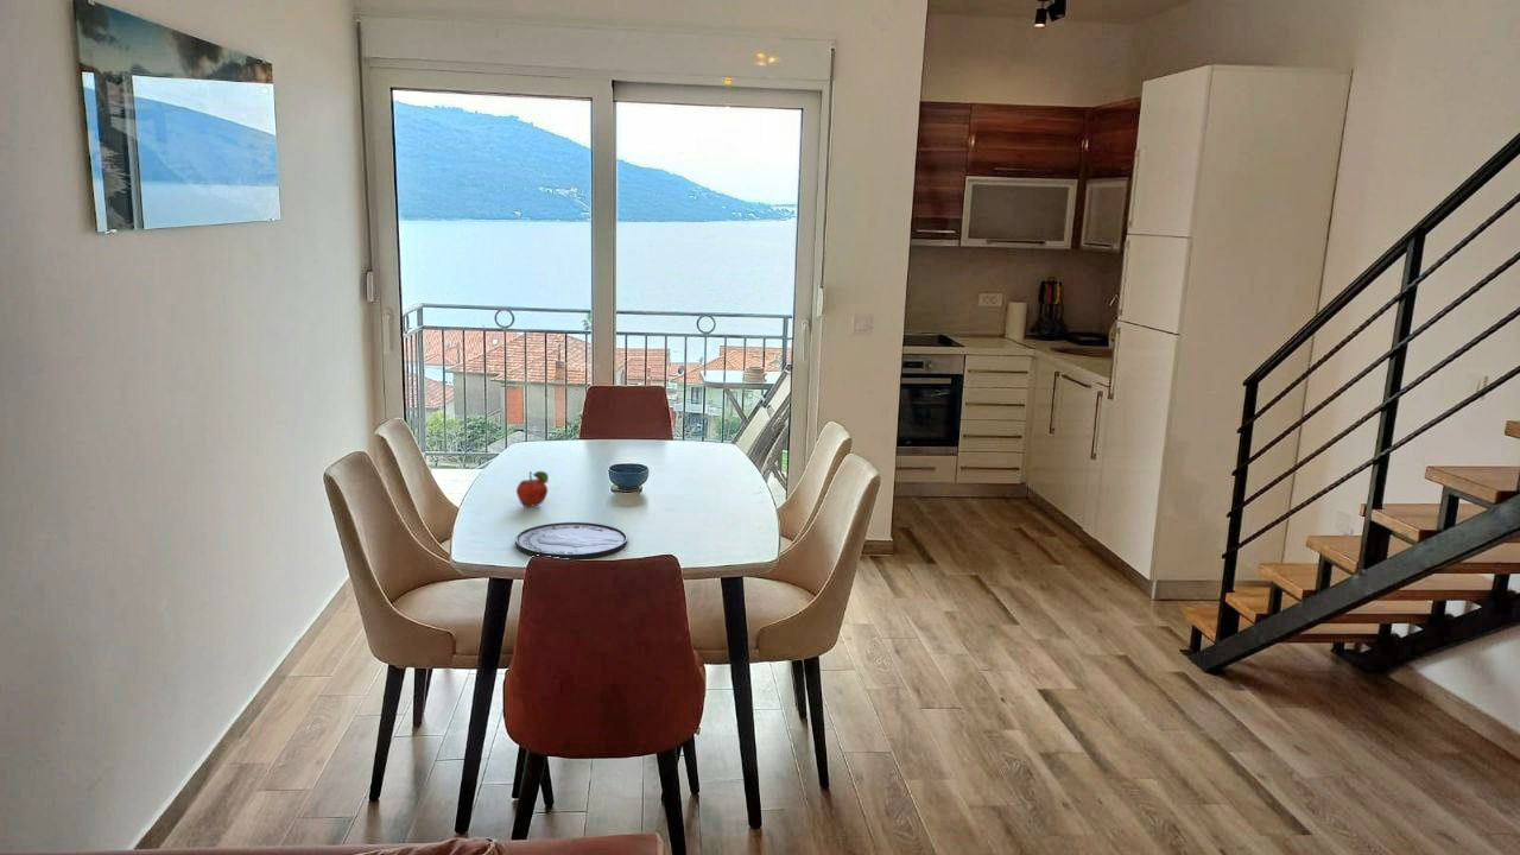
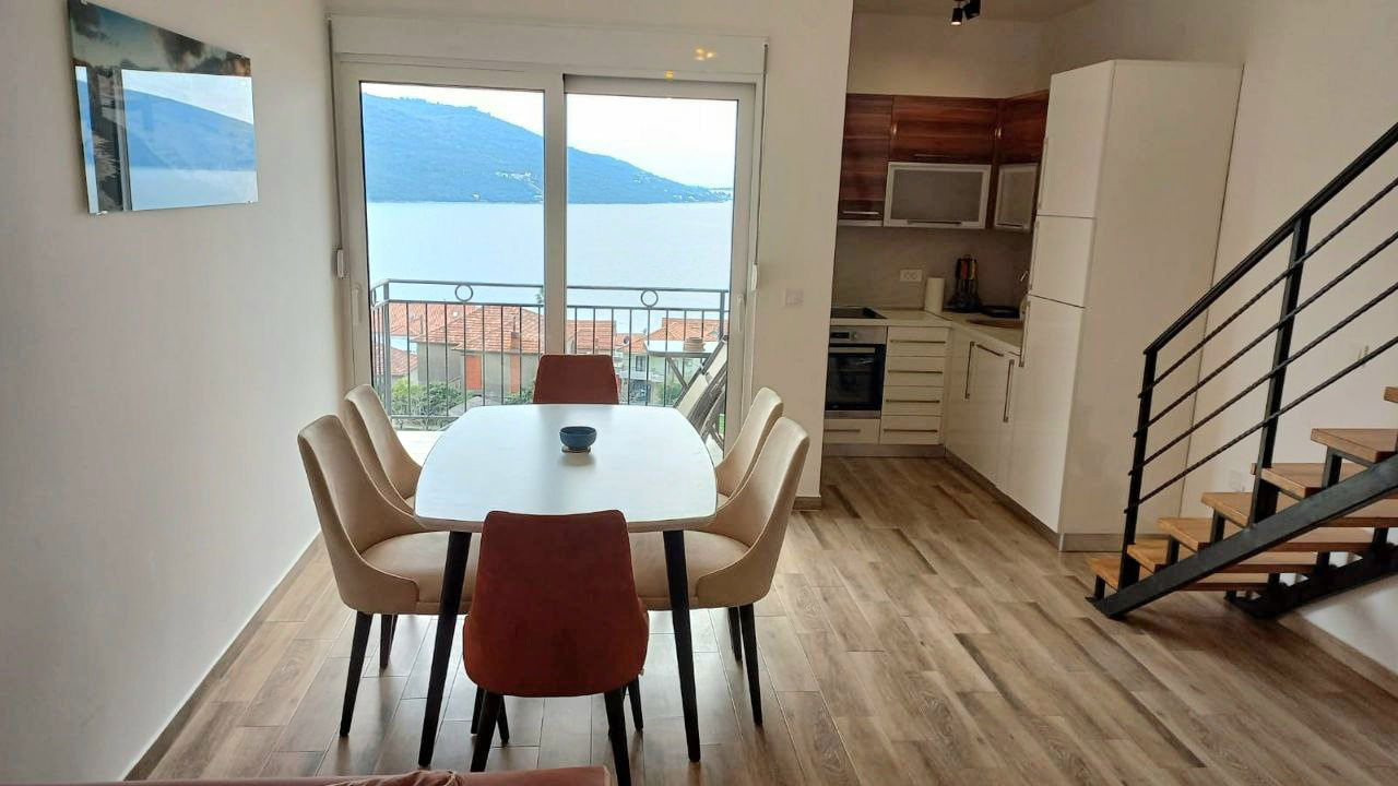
- plate (571, 539)
- fruit (533, 488)
